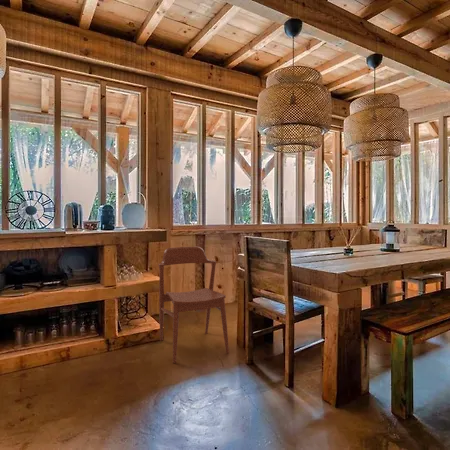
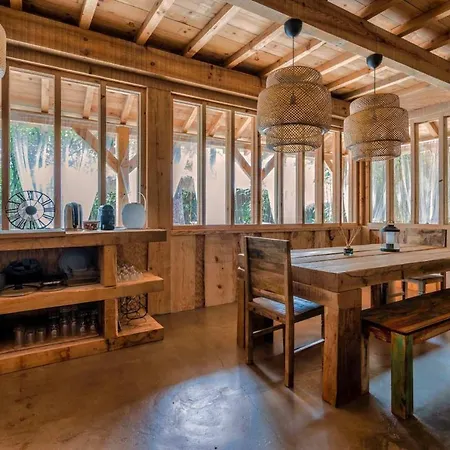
- chair (191, 297)
